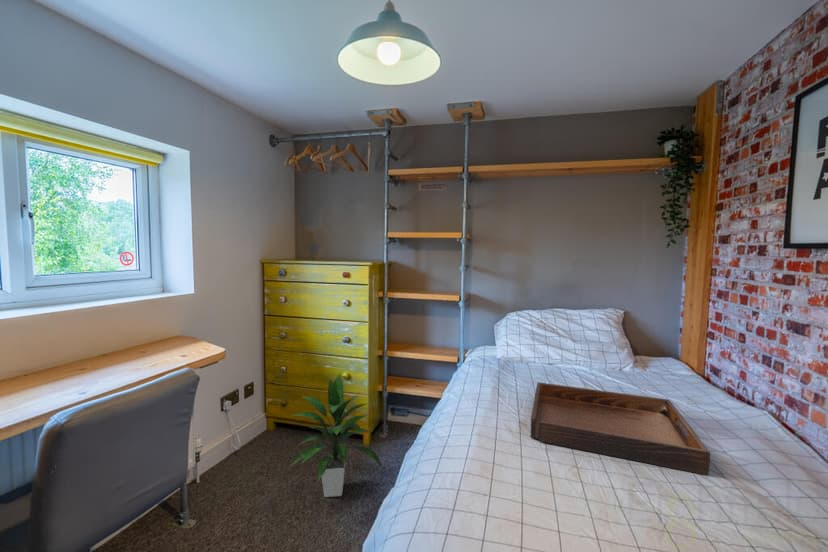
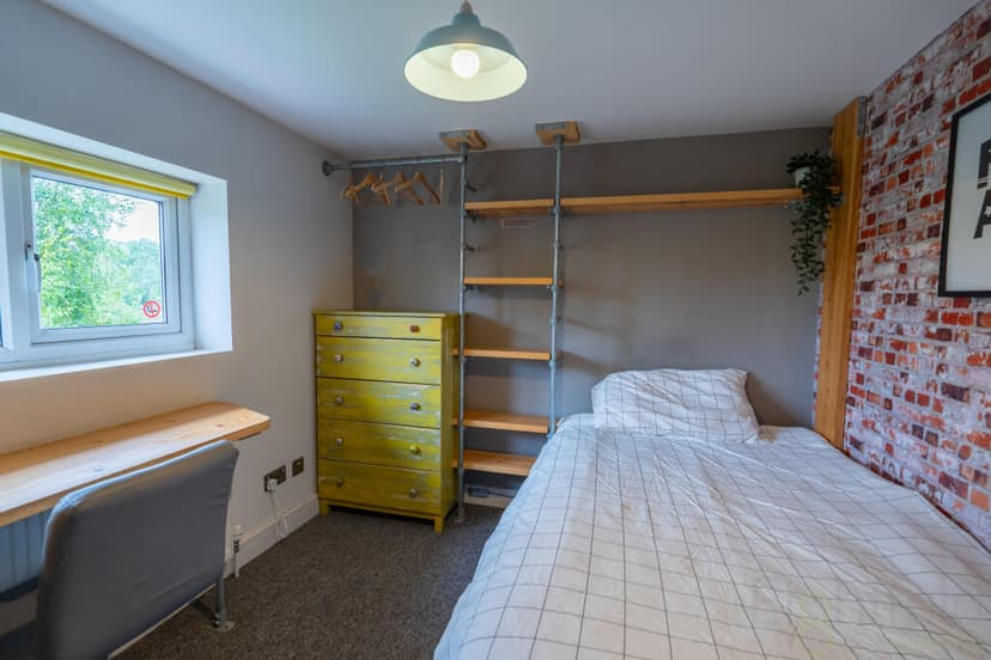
- indoor plant (337, 437)
- serving tray (604, 418)
